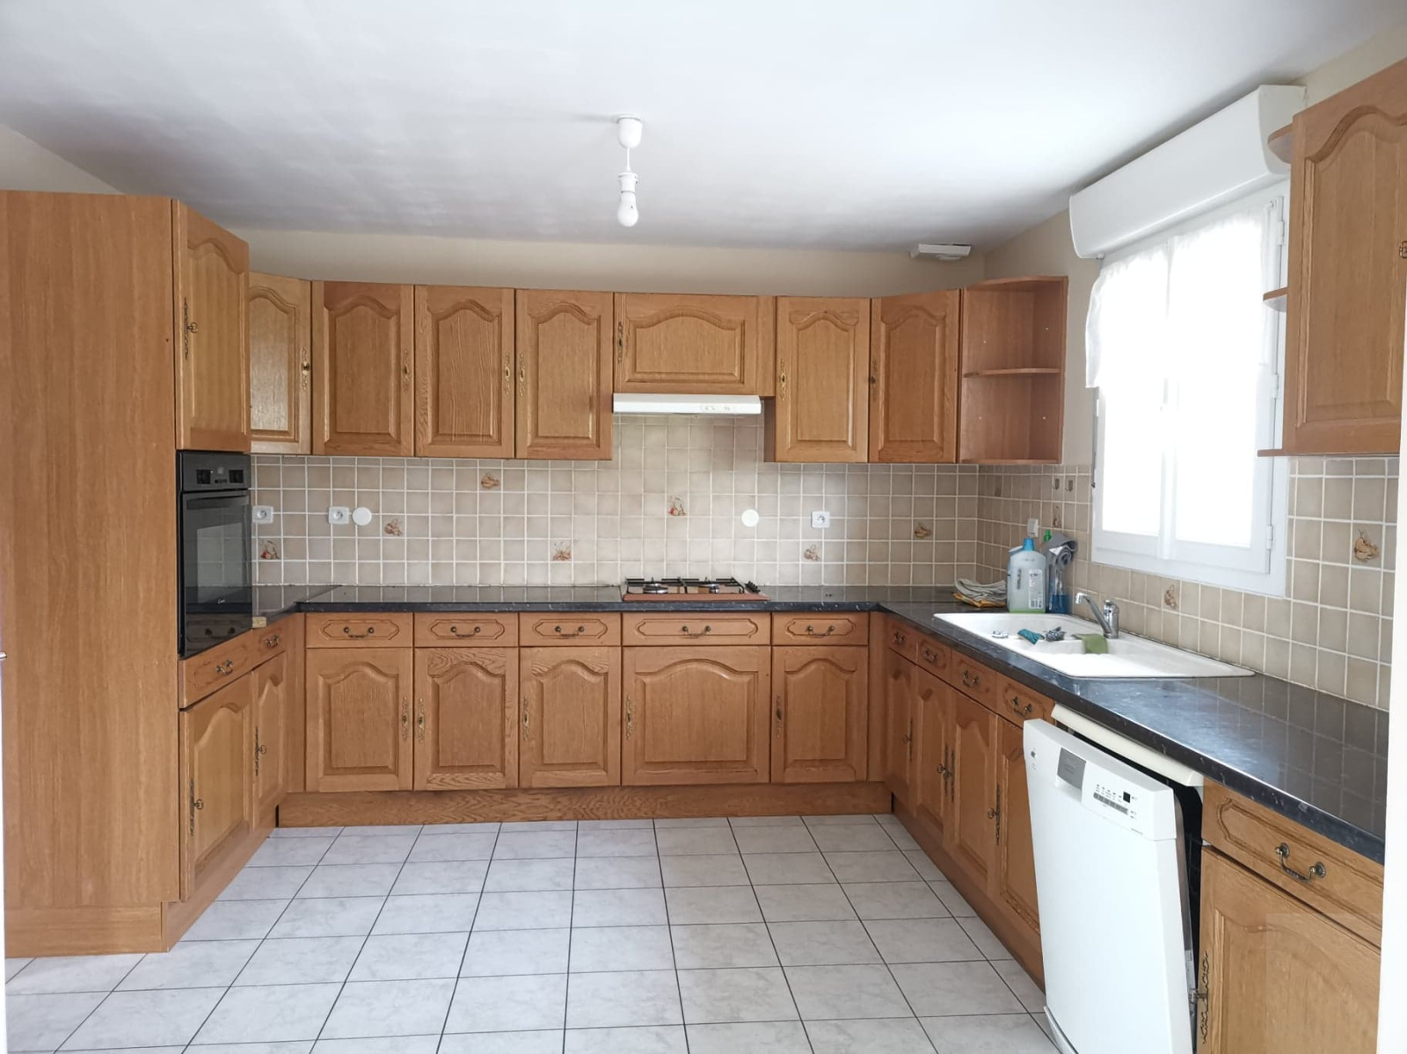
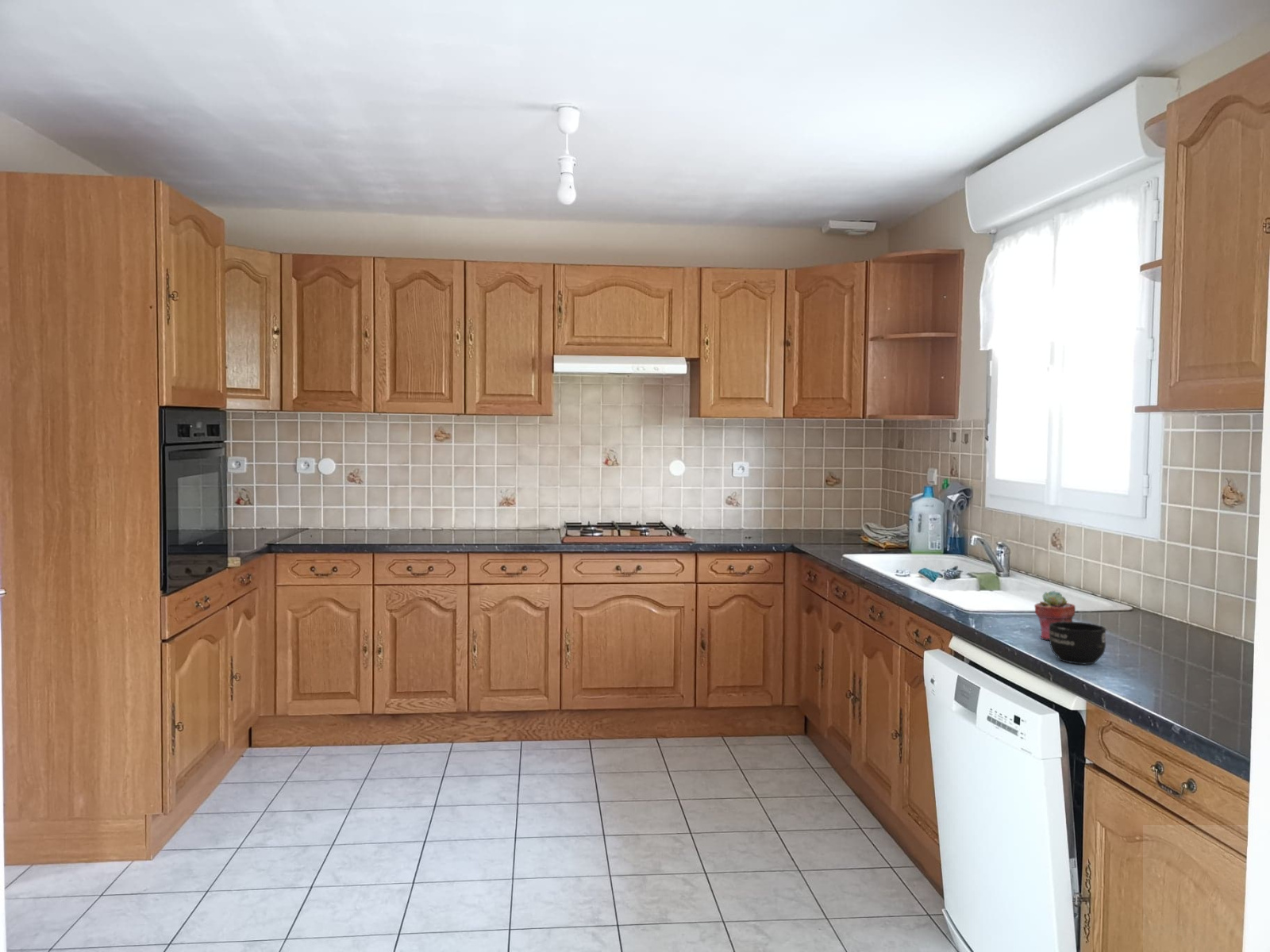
+ mug (1074, 641)
+ potted succulent (1054, 614)
